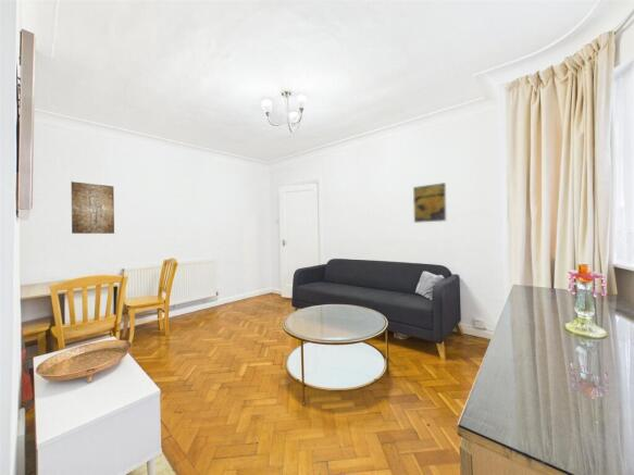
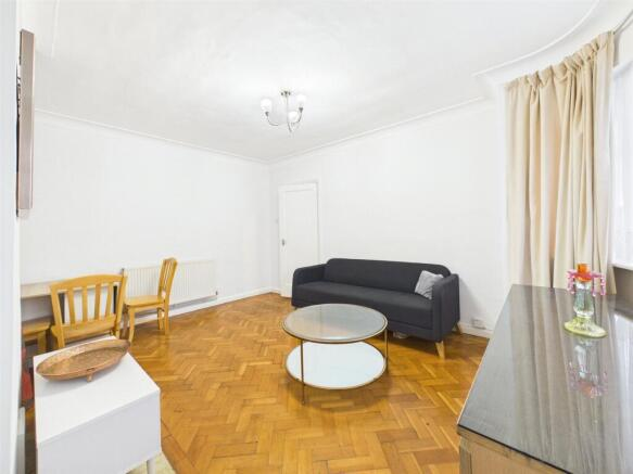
- wall art (94, 209)
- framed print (428, 203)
